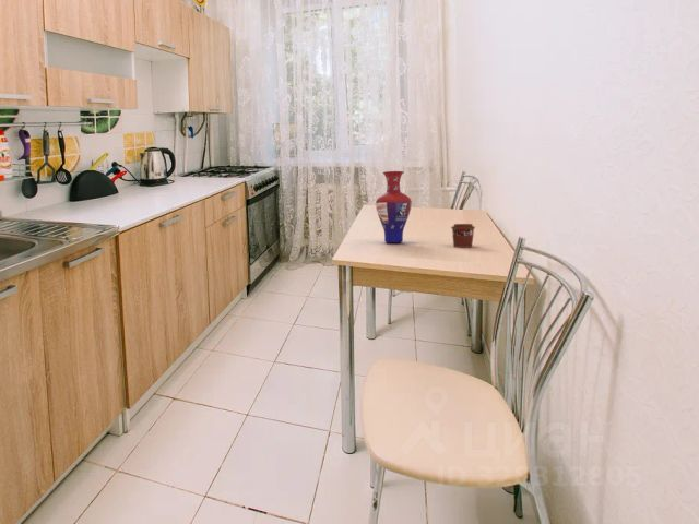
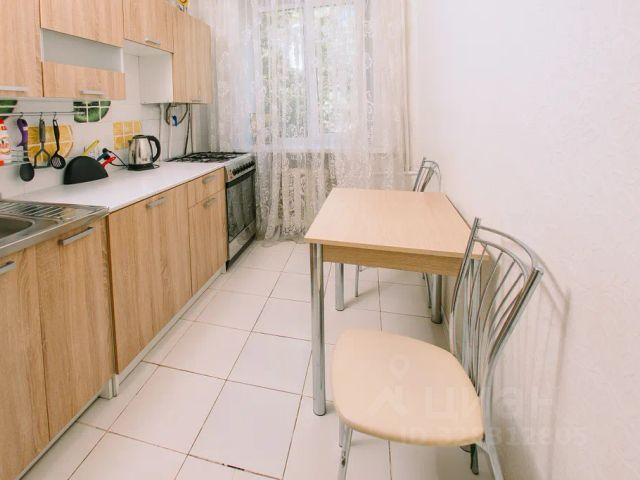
- coffee cup (462, 240)
- vase (393, 207)
